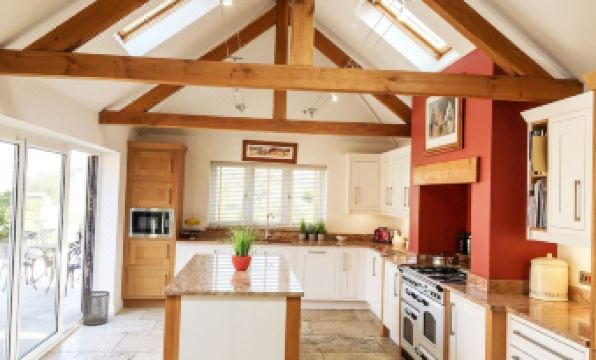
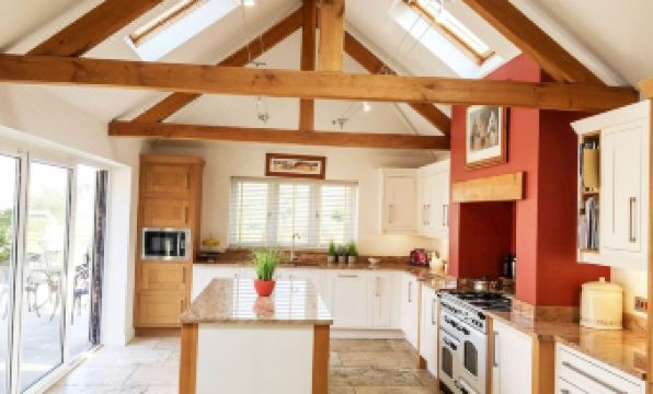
- waste bin (95, 307)
